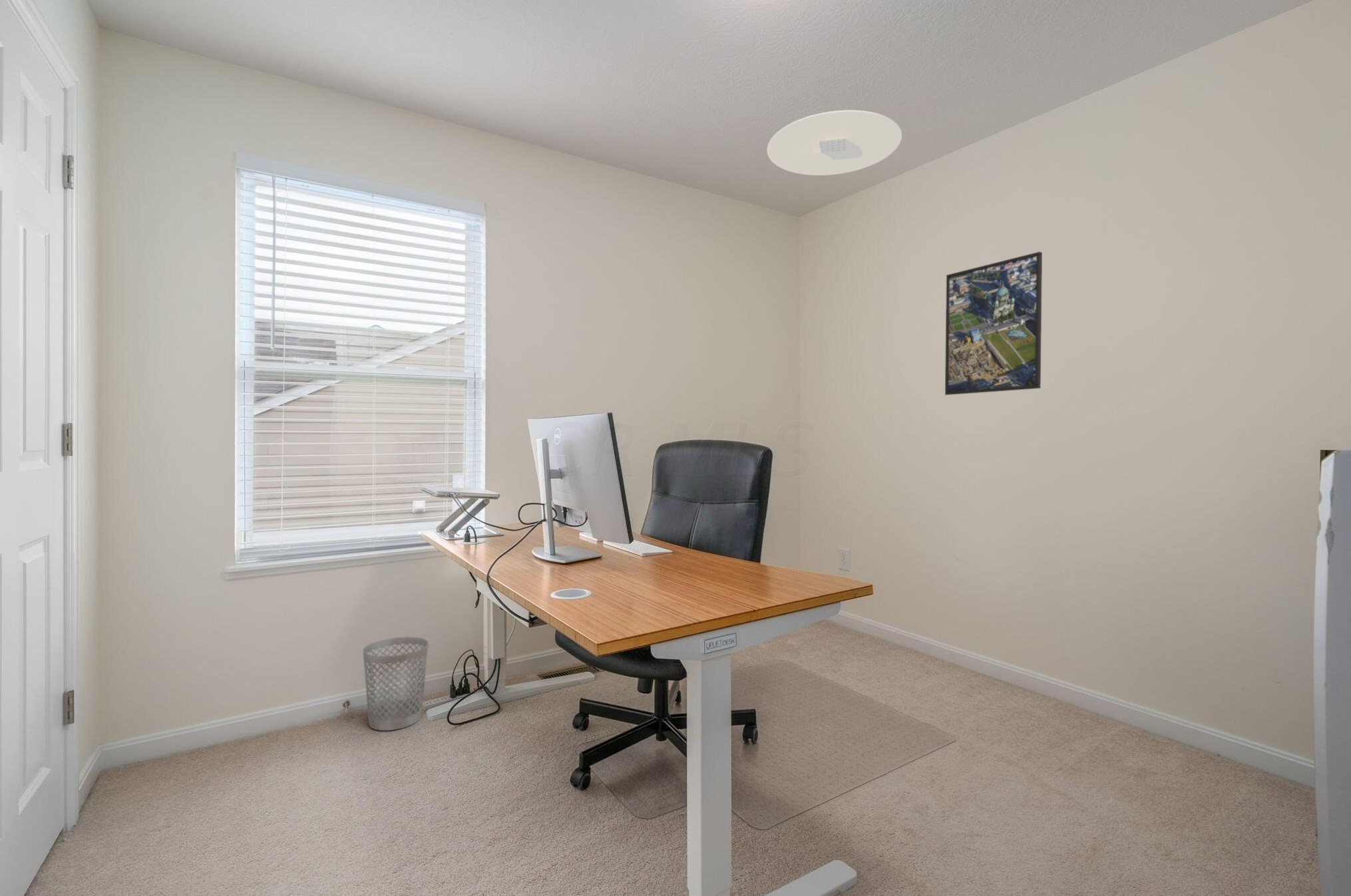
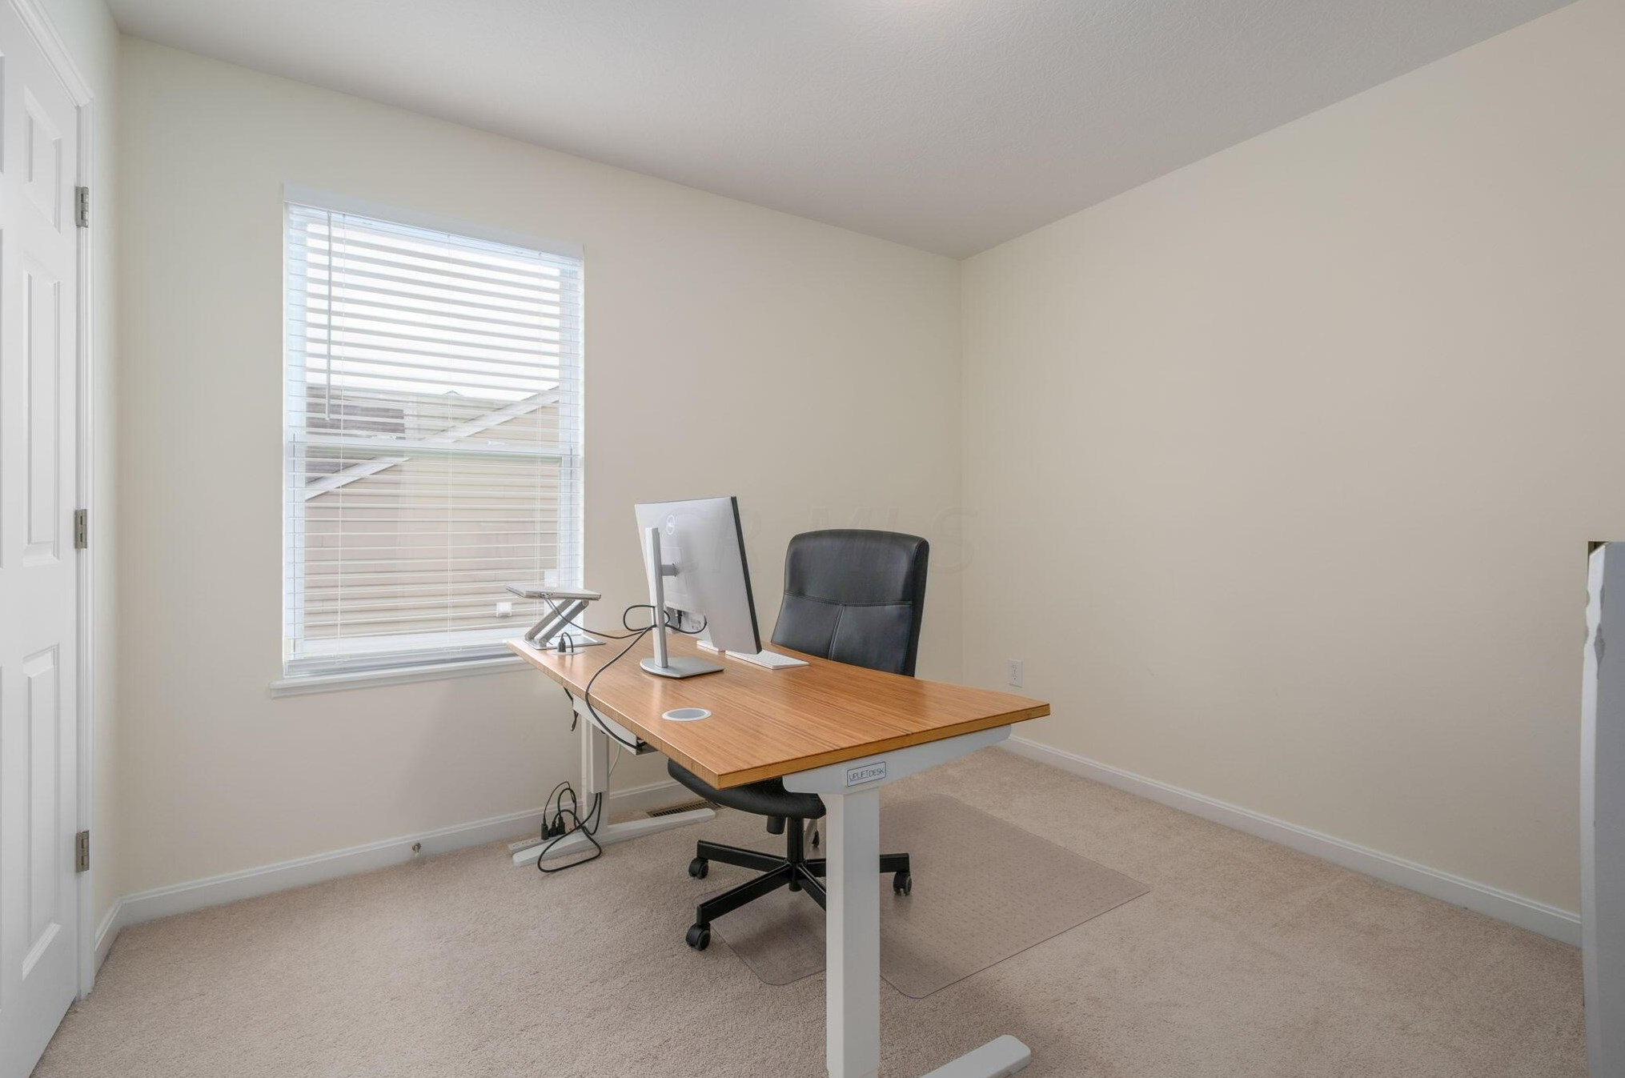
- wastebasket (396, 682)
- ceiling light (833, 140)
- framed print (990, 328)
